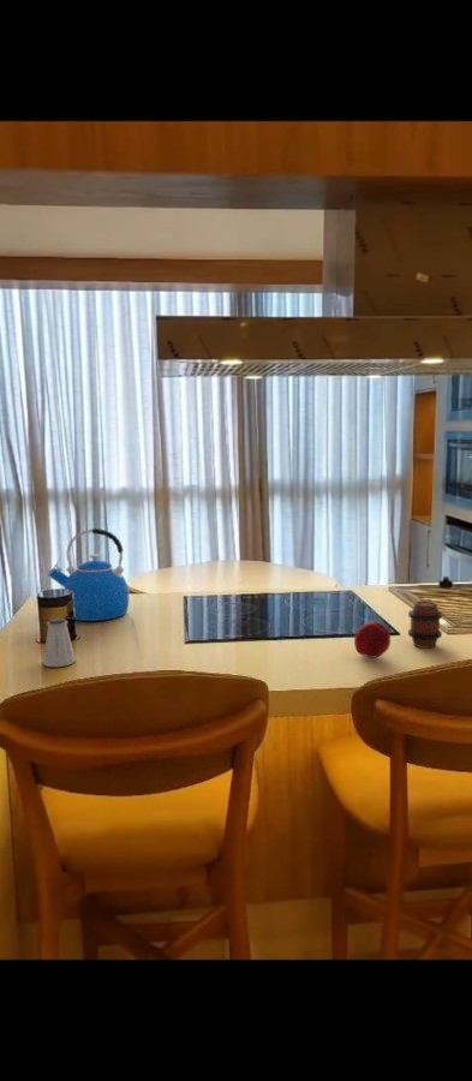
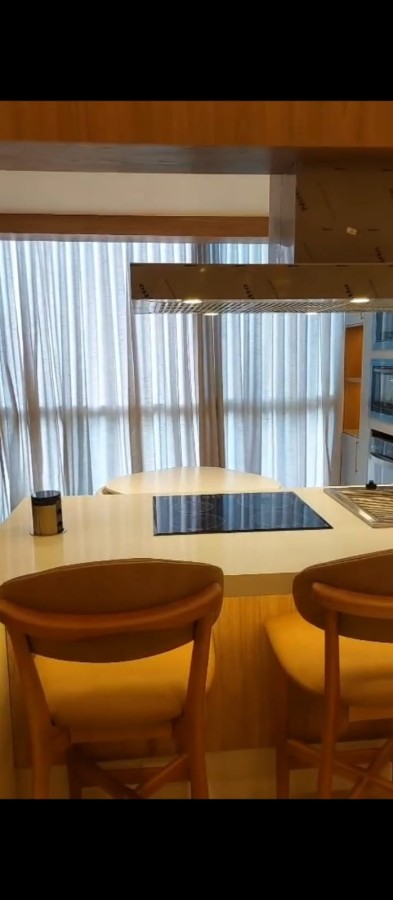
- kettle (86, 571)
- peach (371, 639)
- saltshaker (58, 640)
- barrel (424, 623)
